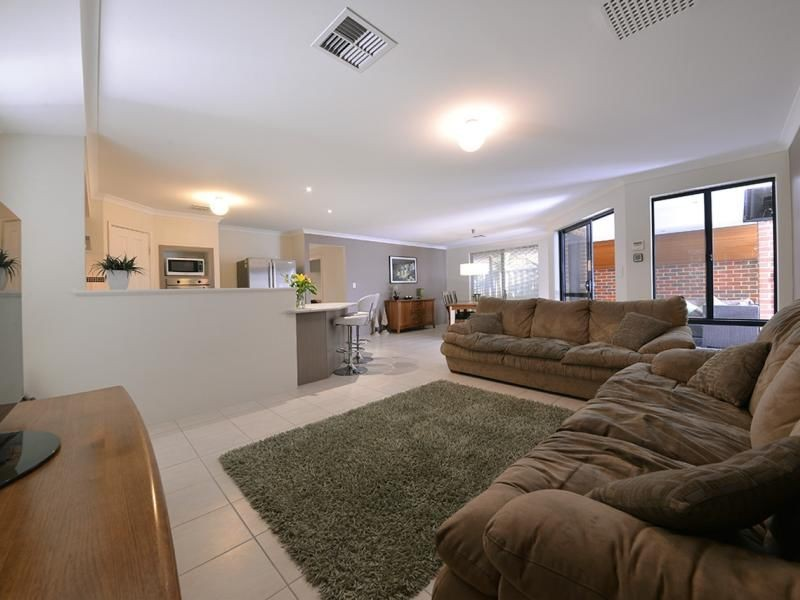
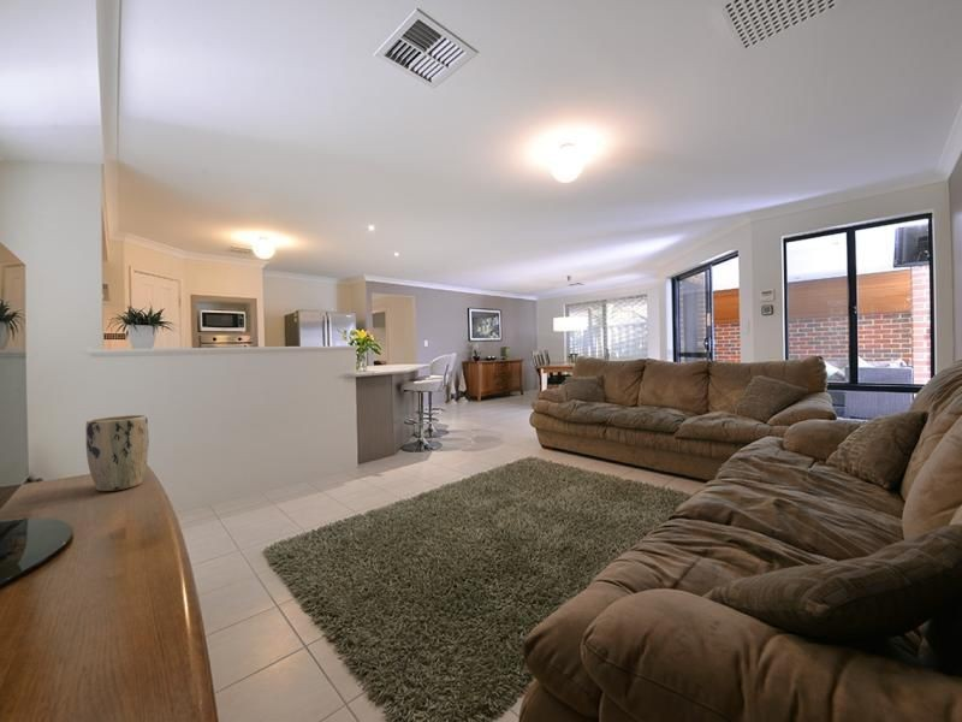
+ plant pot (118, 451)
